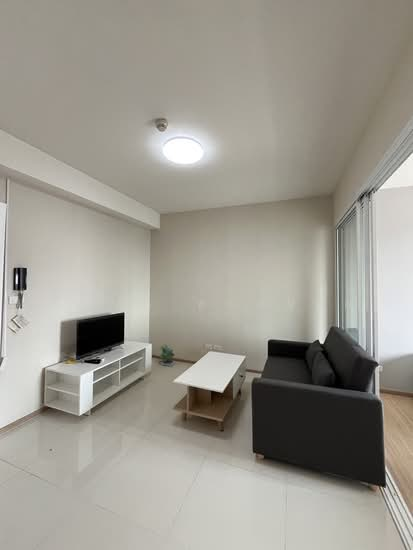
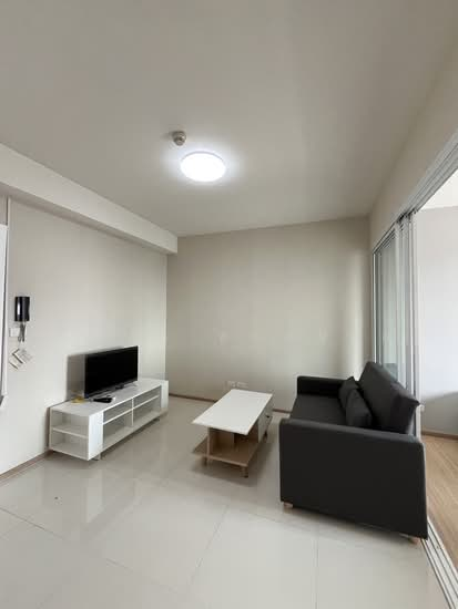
- potted plant (167, 353)
